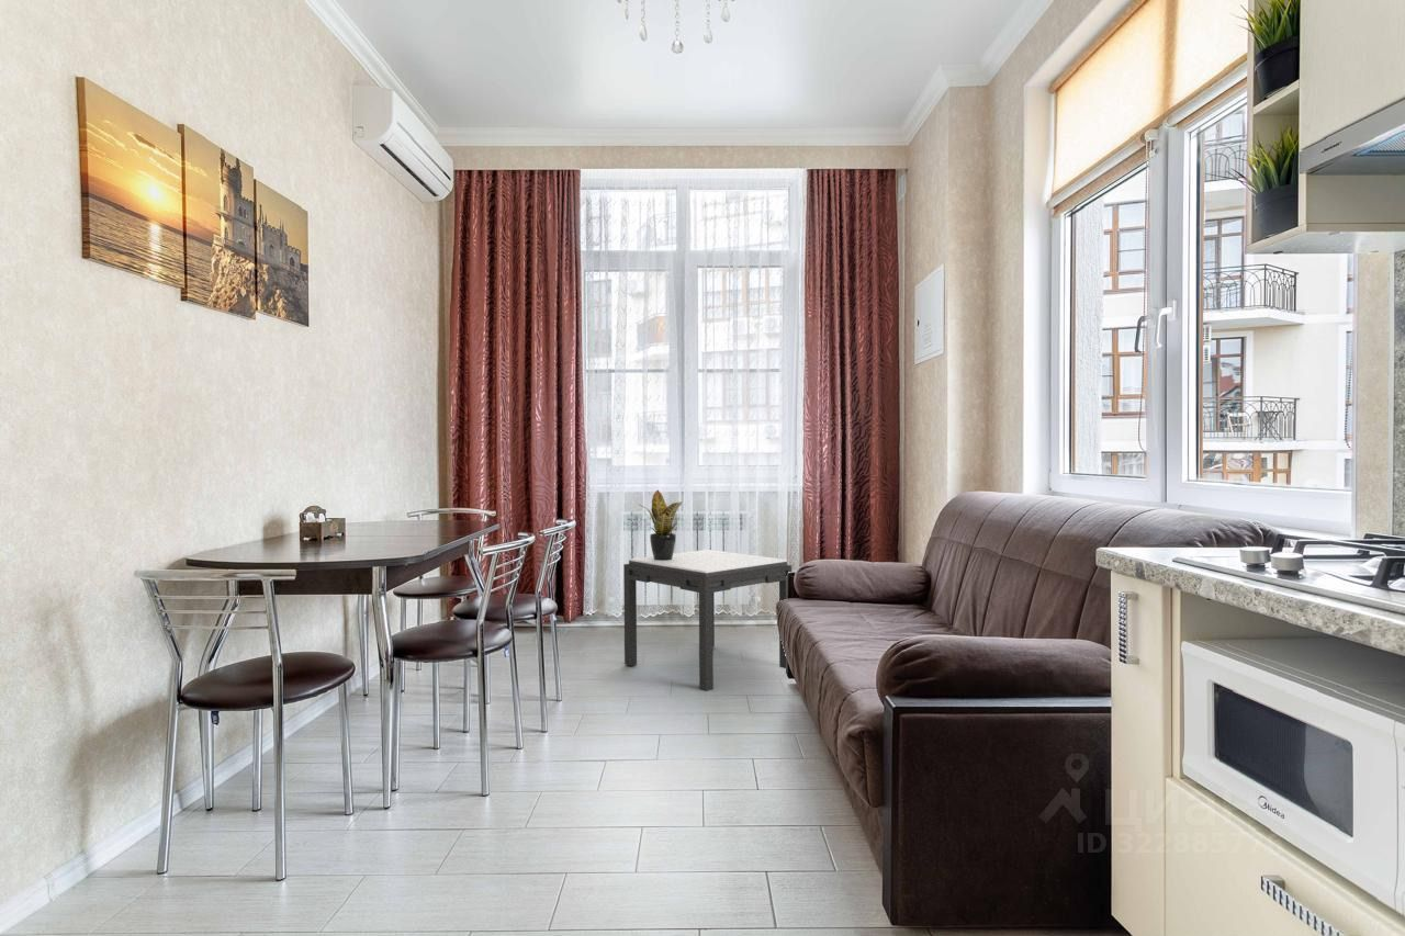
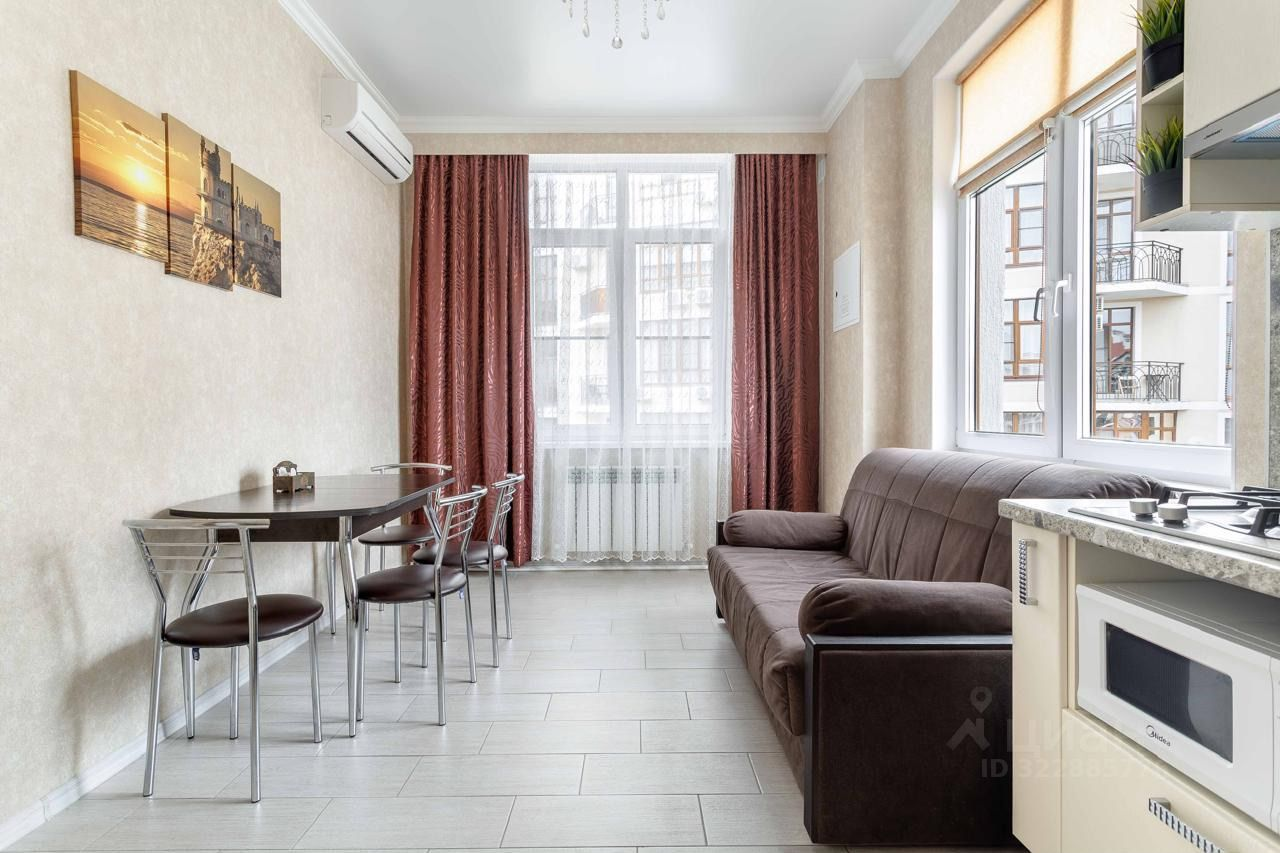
- potted plant (664, 522)
- side table (707, 612)
